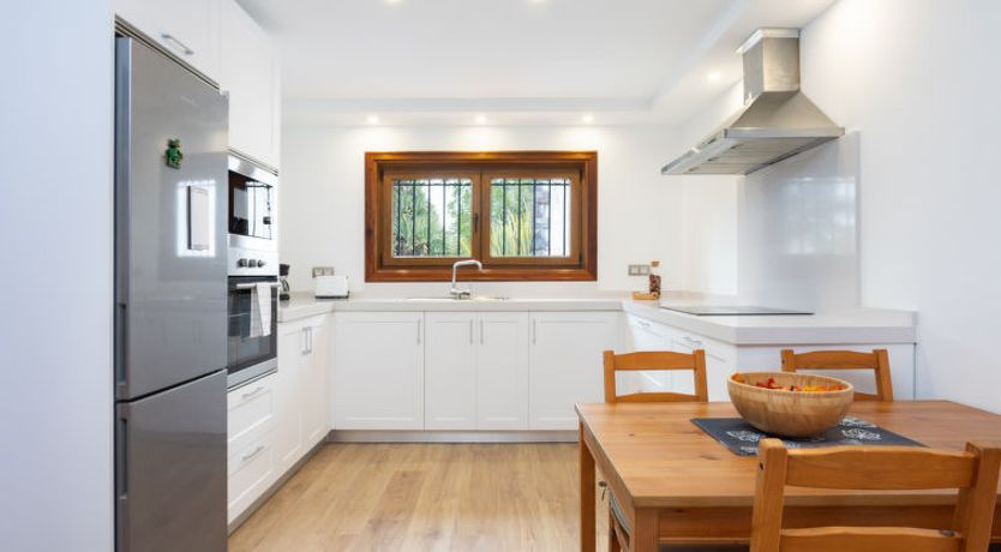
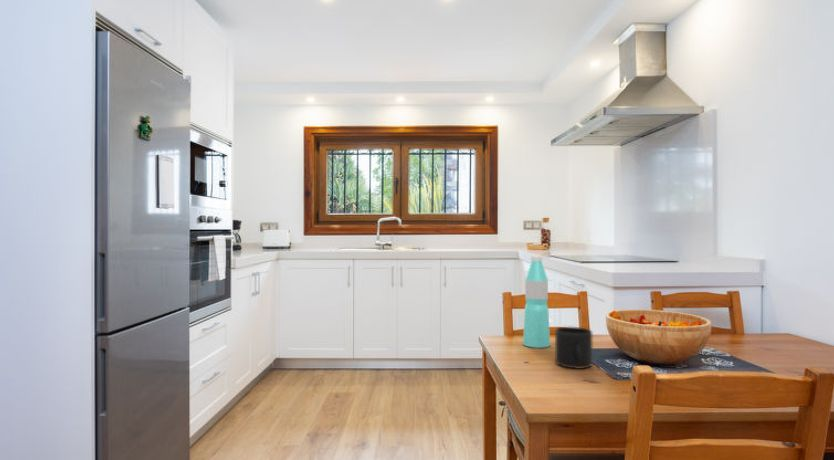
+ mug (574, 348)
+ water bottle (536, 300)
